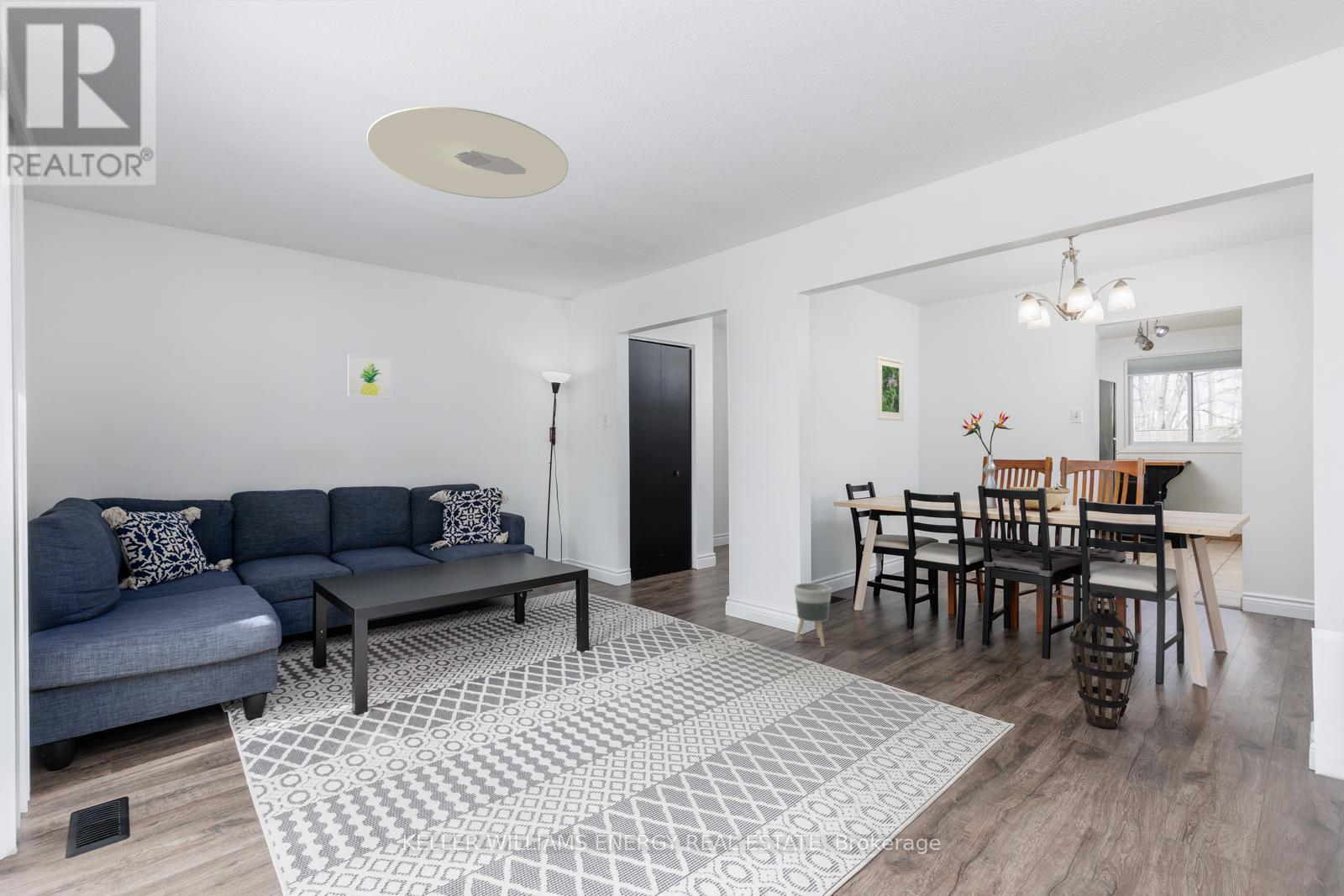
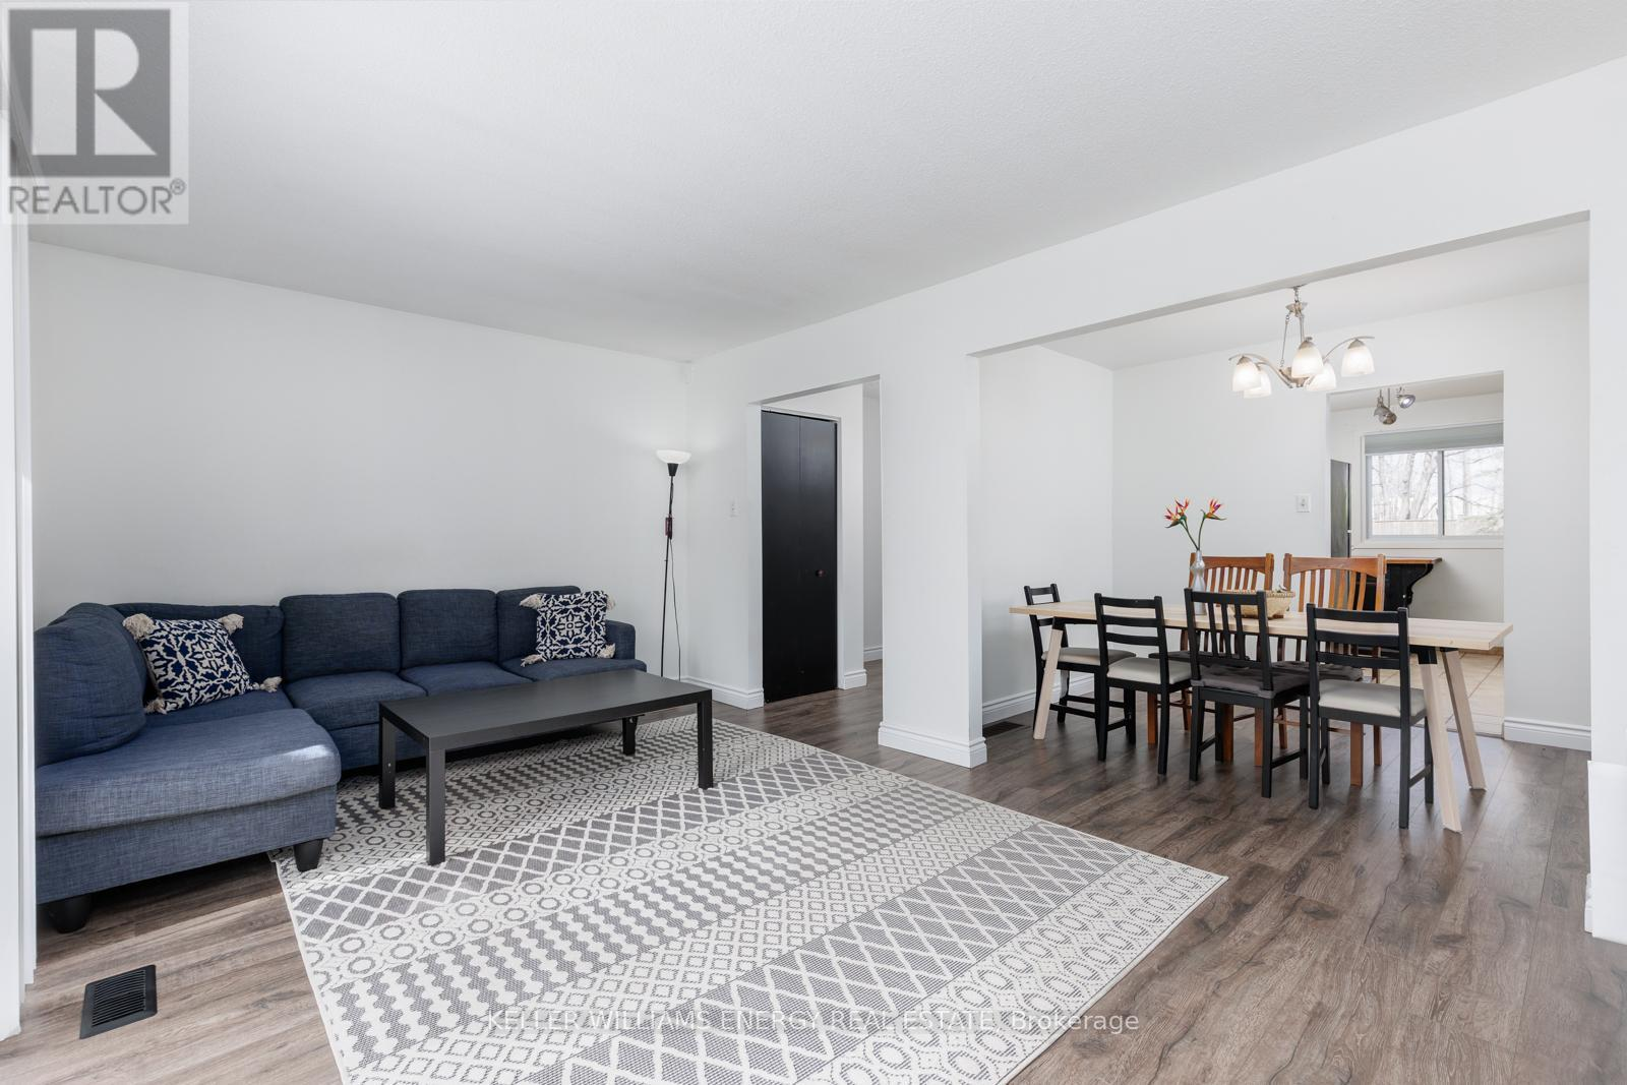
- planter (812, 614)
- wall art (370, 376)
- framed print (890, 389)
- lantern (1103, 657)
- ceiling light (472, 150)
